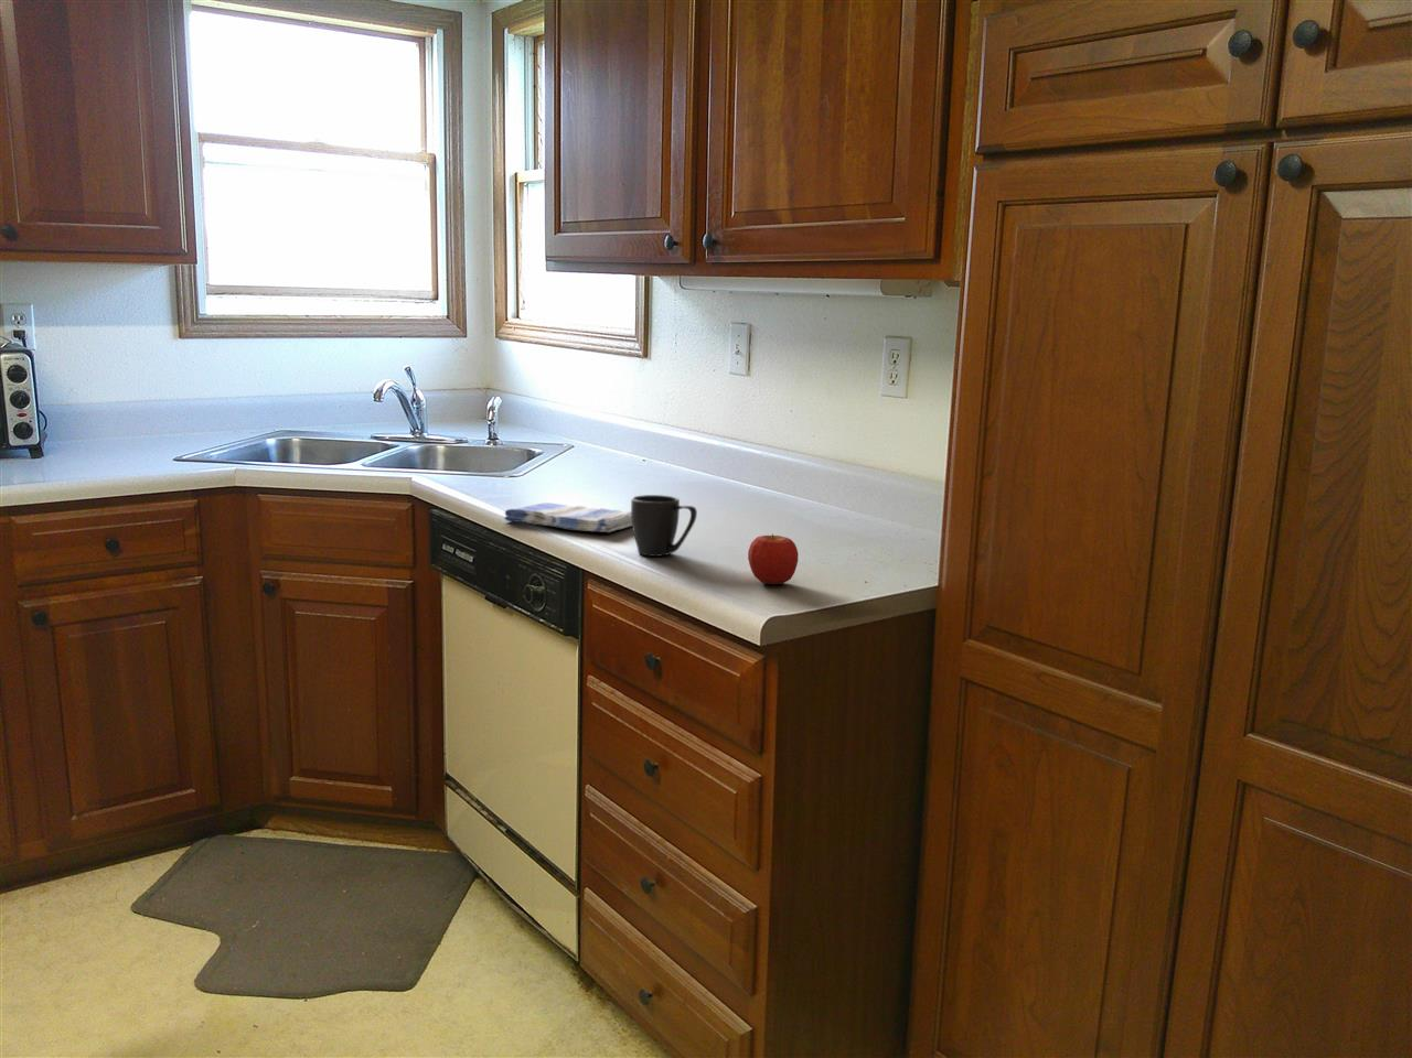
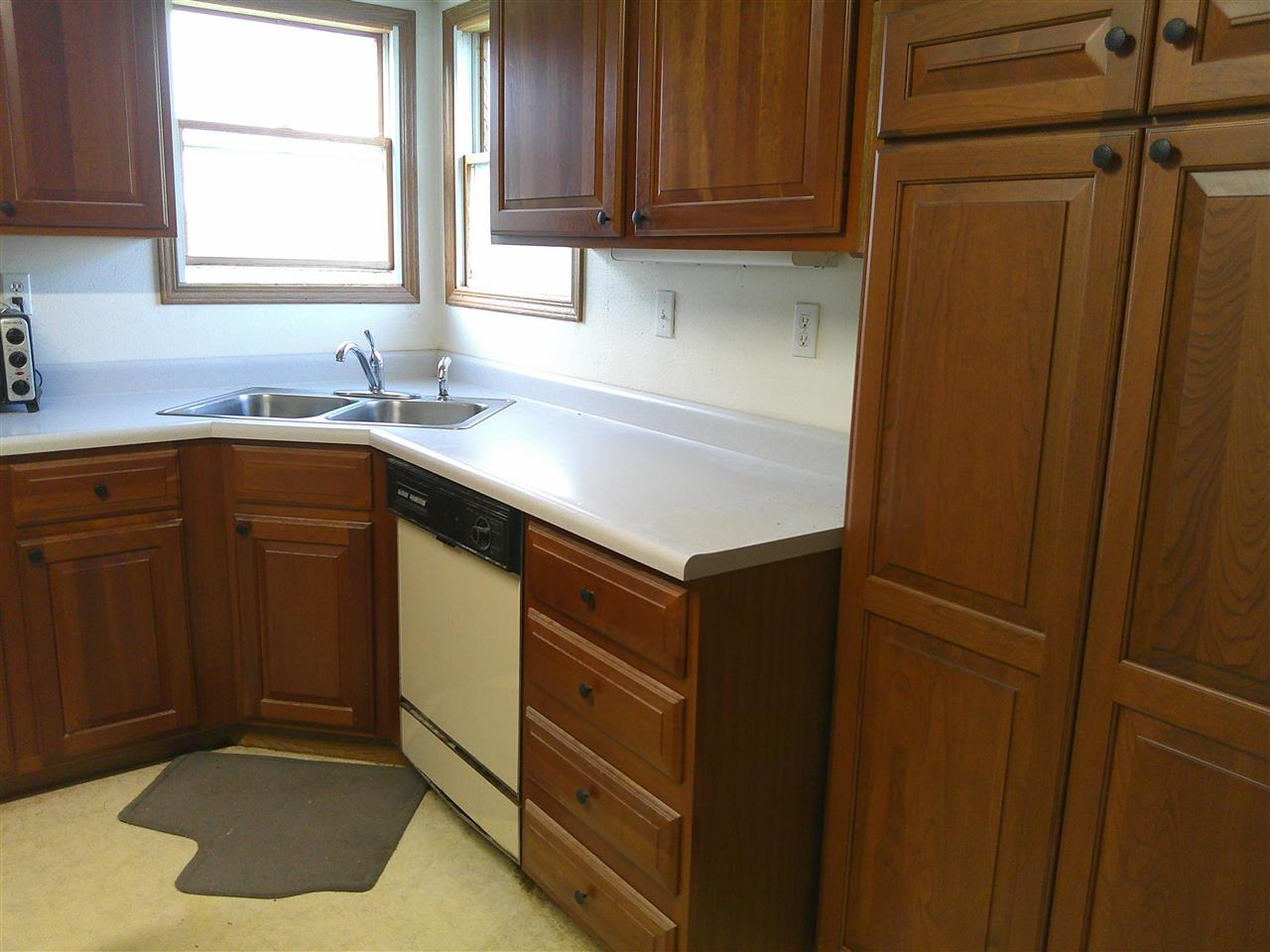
- apple (773, 558)
- dish towel (577, 513)
- mug (664, 527)
